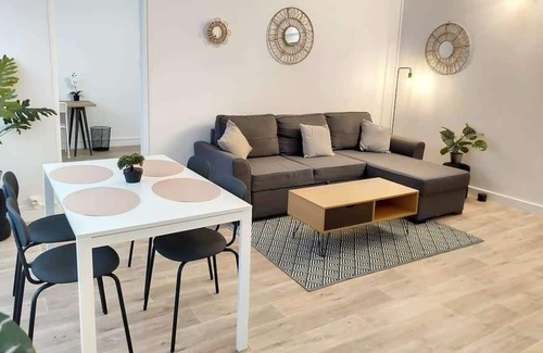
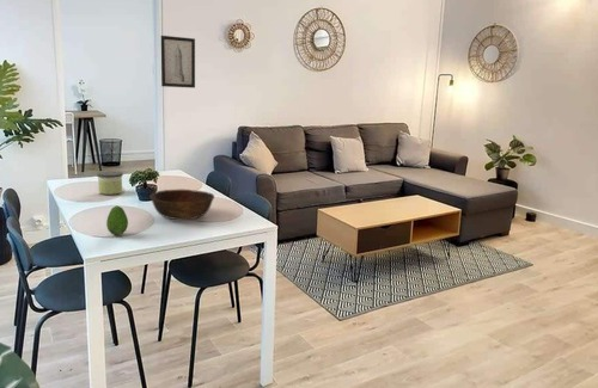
+ bowl (182, 205)
+ candle (110, 183)
+ wall art (178, 62)
+ fruit (117, 220)
